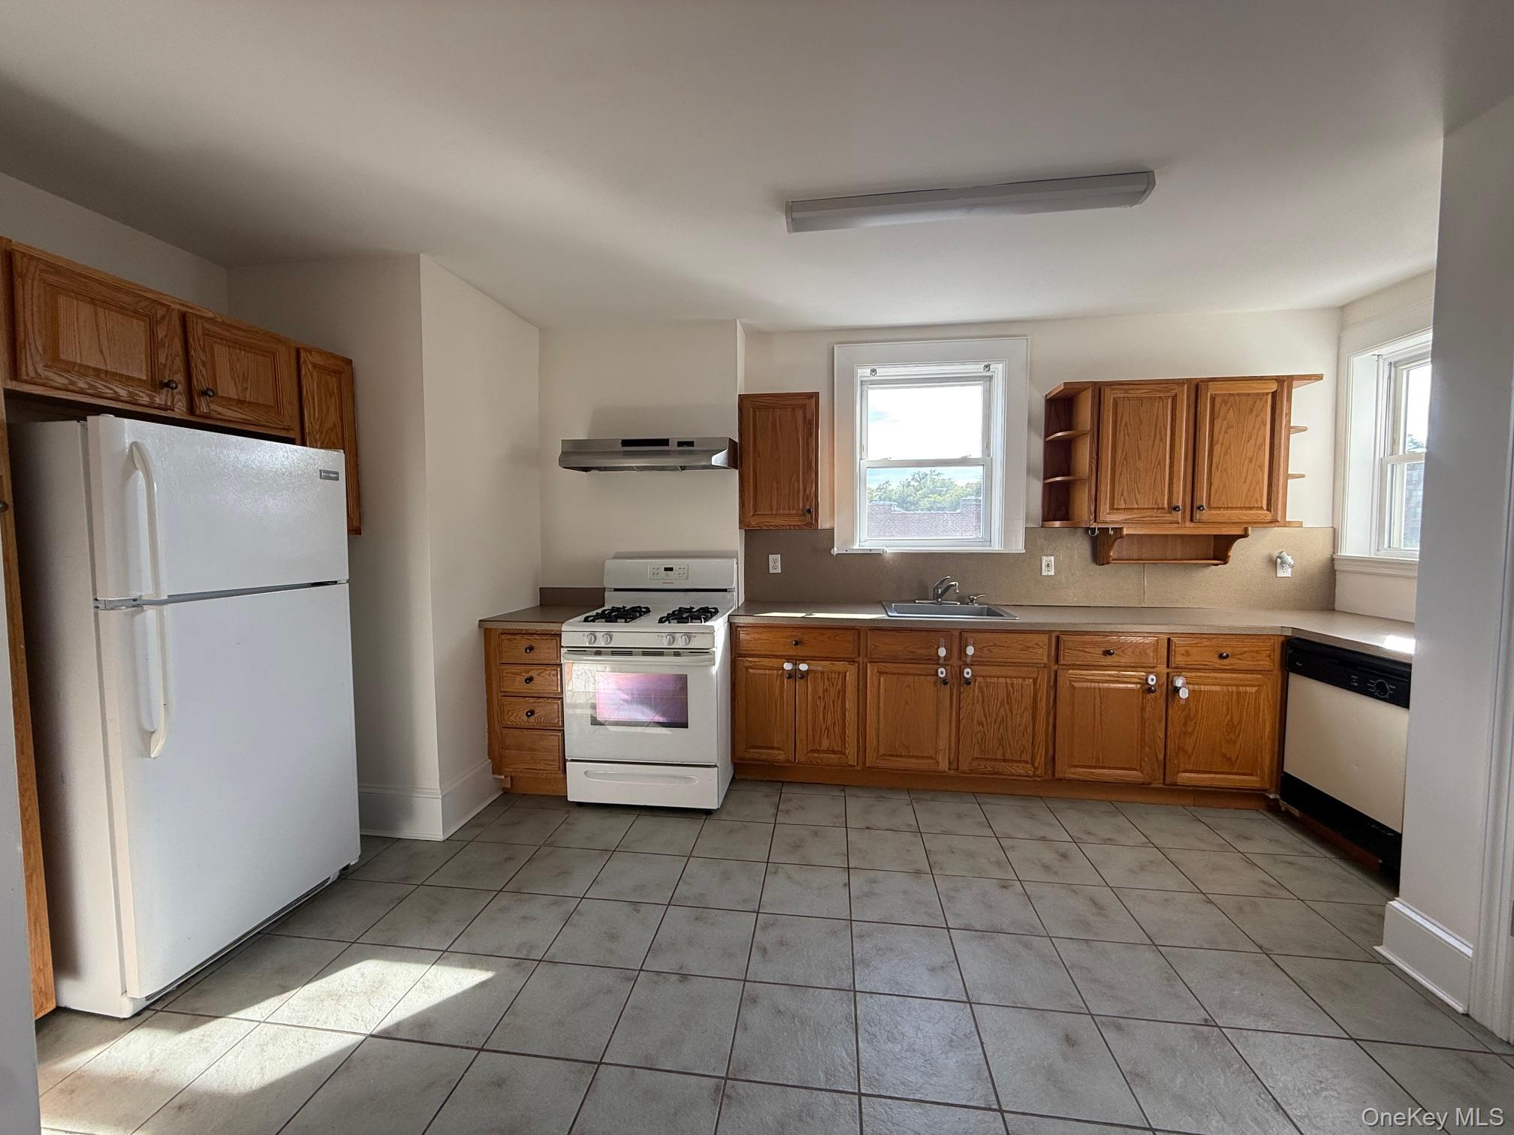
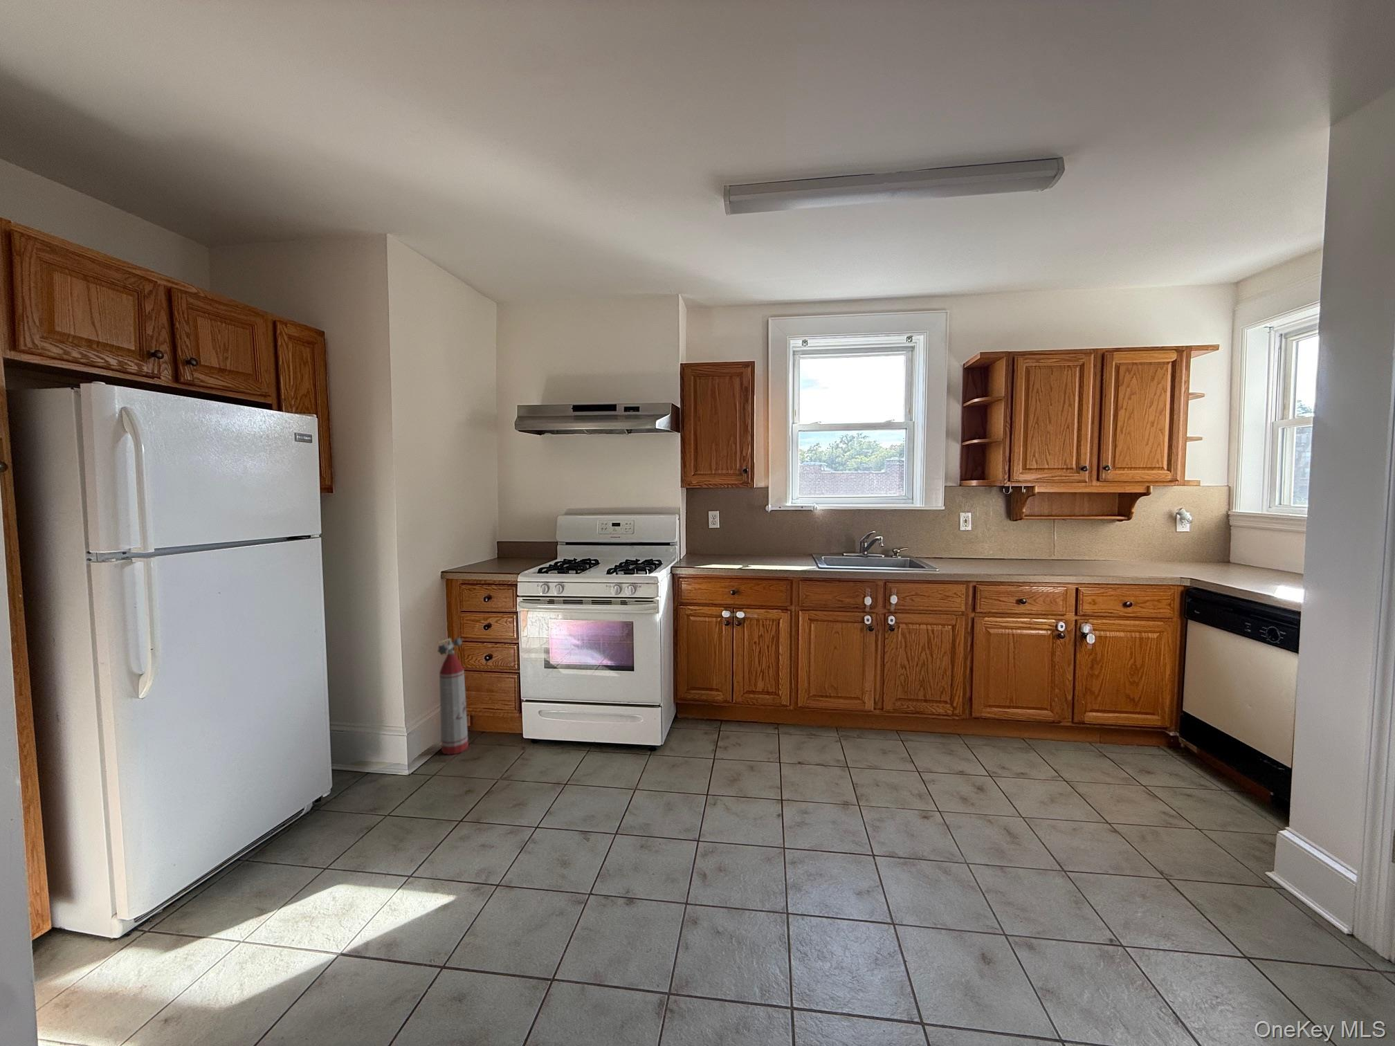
+ fire extinguisher (453, 693)
